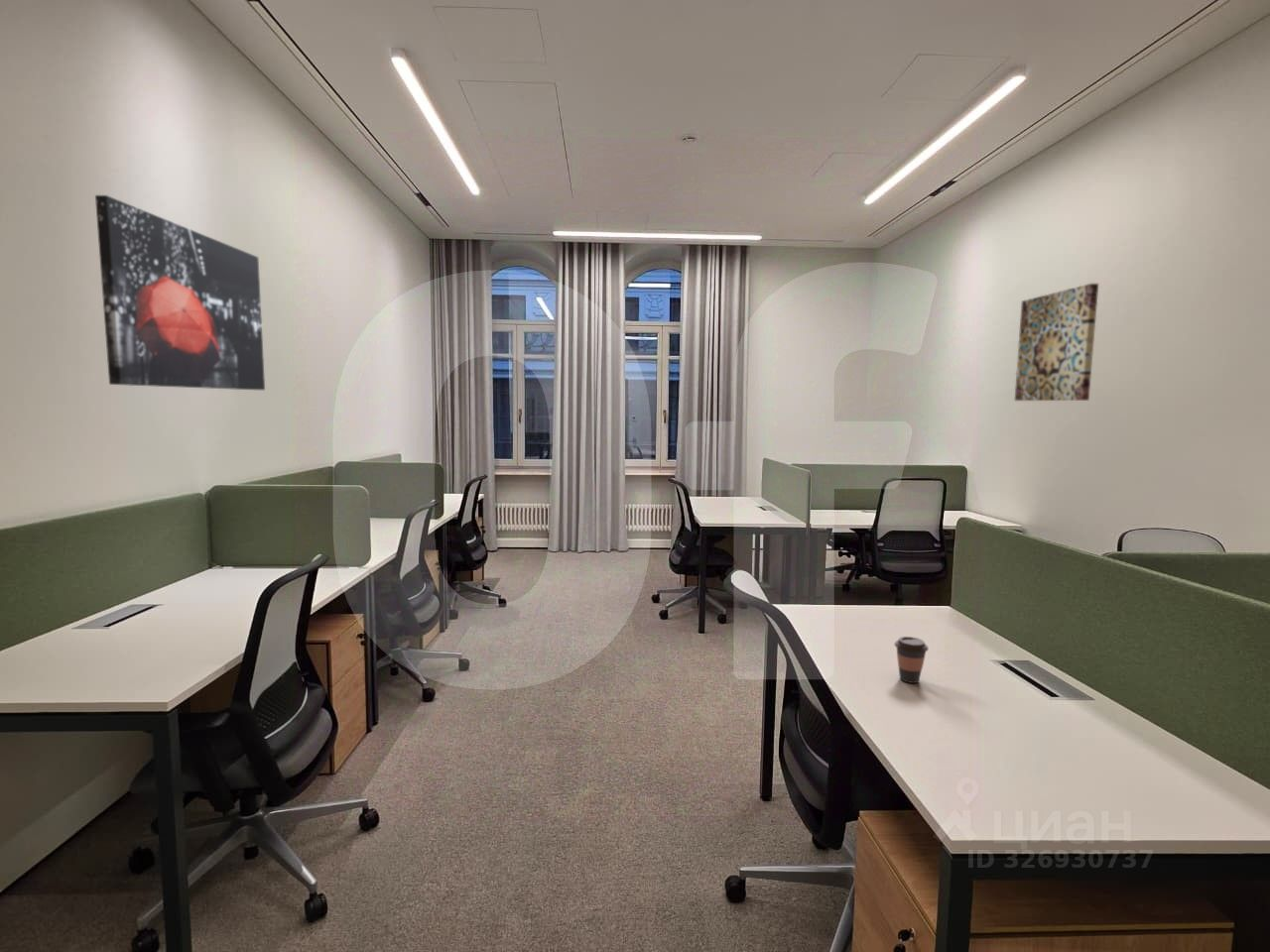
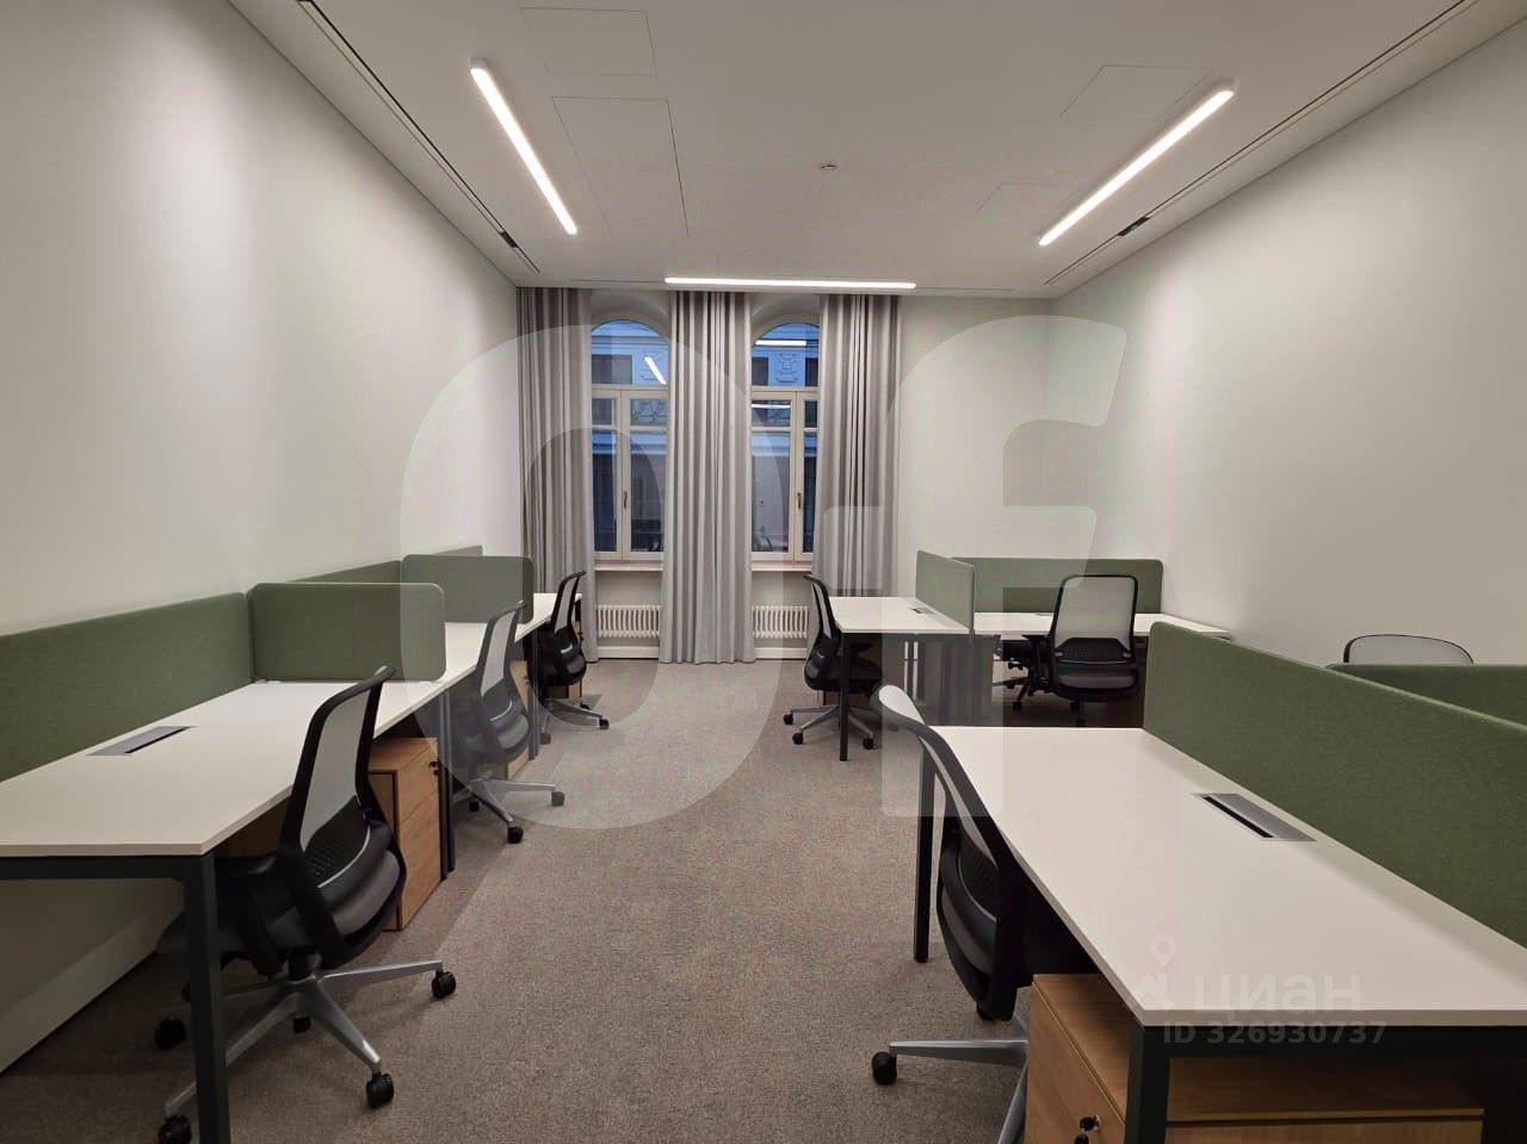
- wall art (195, 310)
- wall art (1053, 347)
- coffee cup (910, 659)
